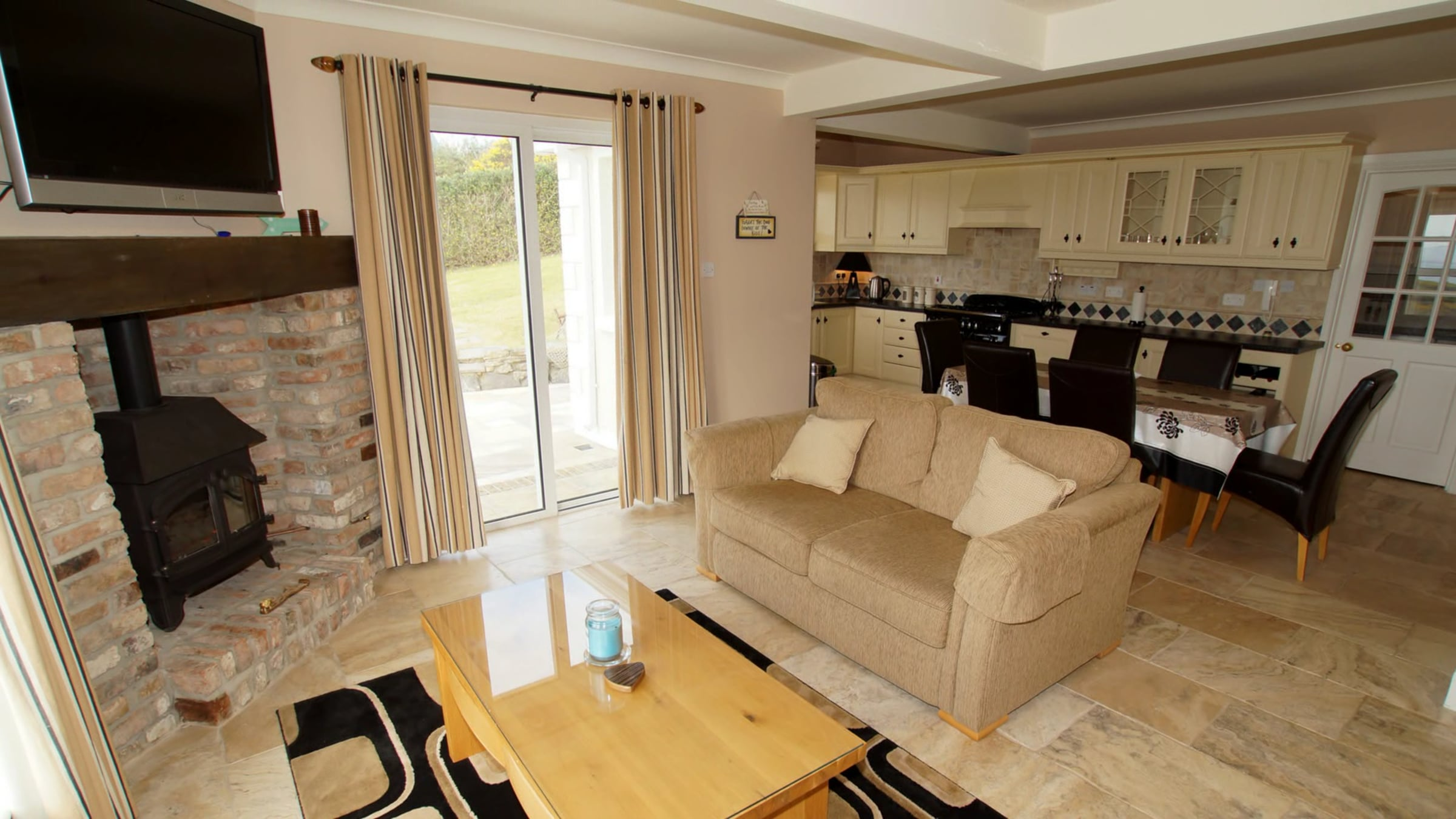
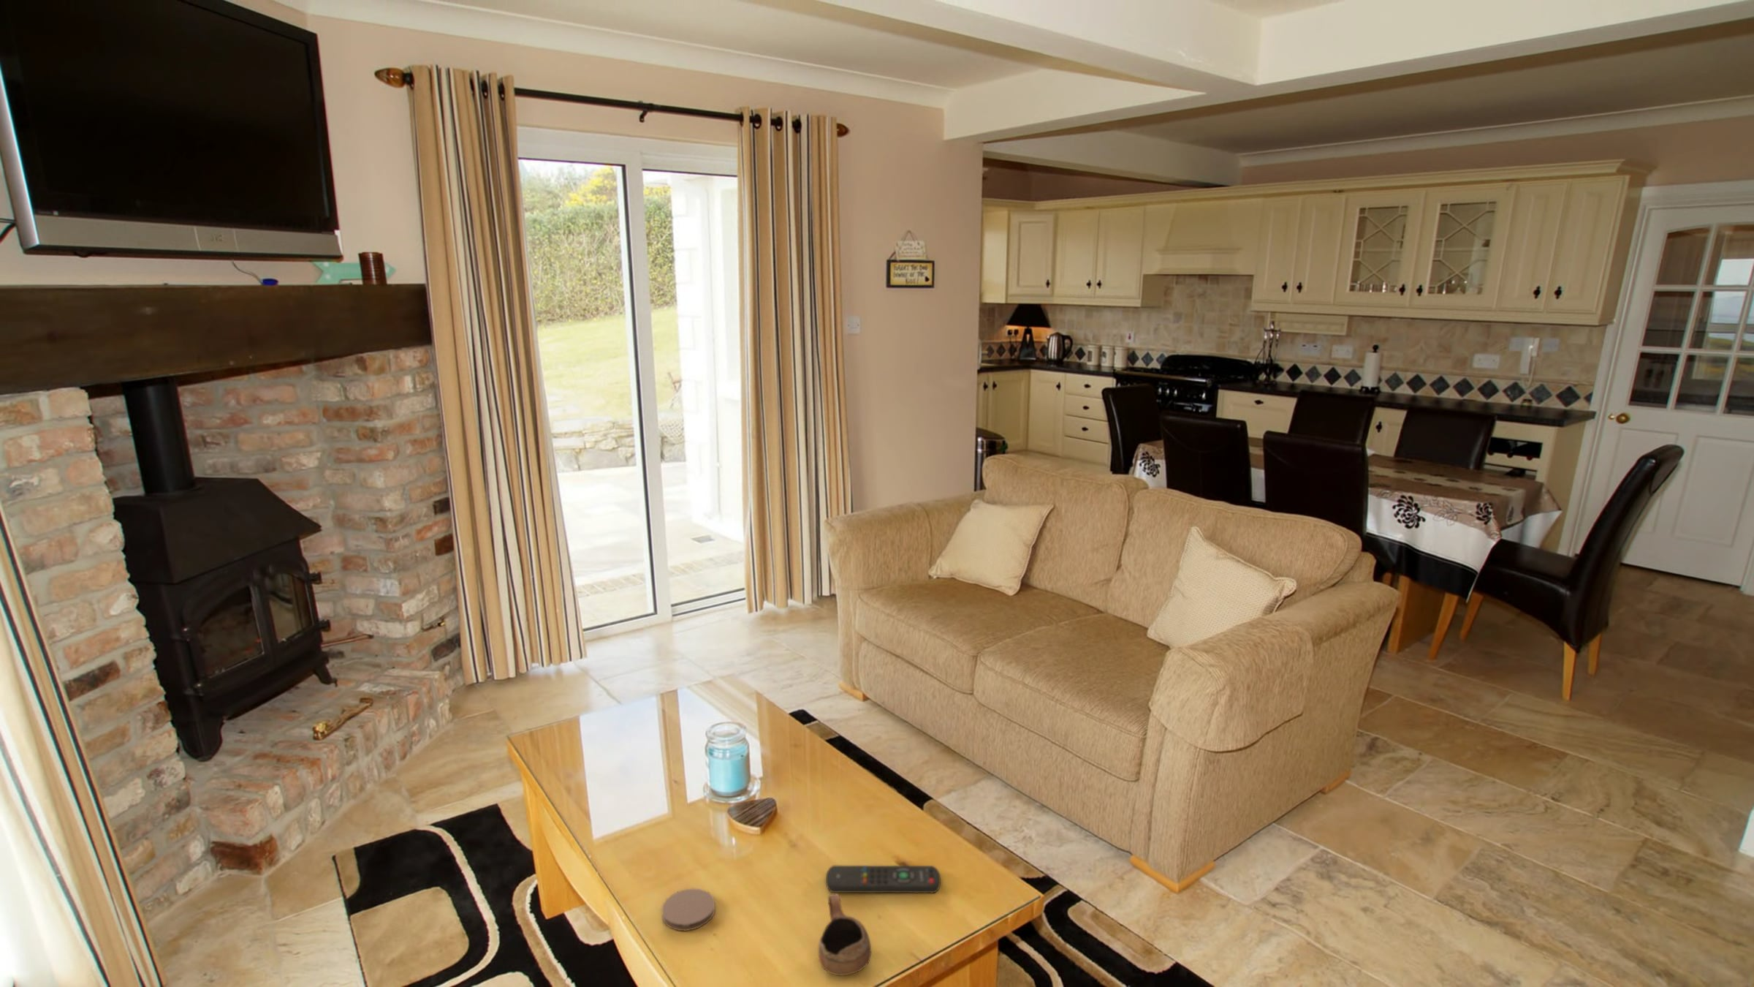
+ coaster (688, 909)
+ cup (846, 935)
+ remote control (883, 879)
